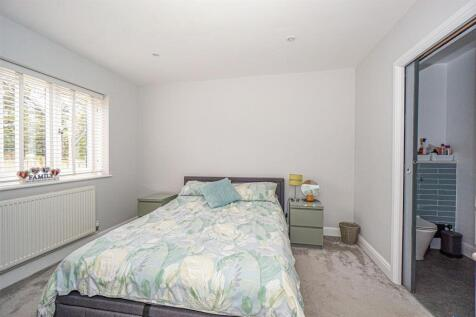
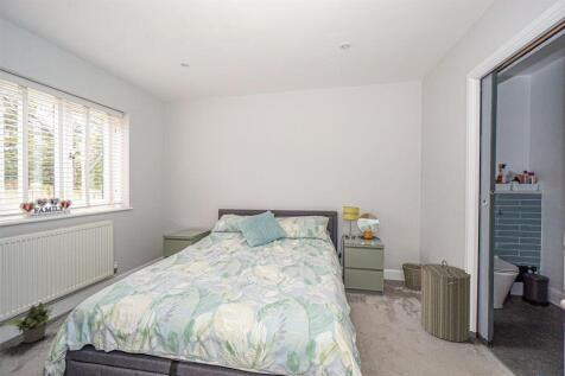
+ laundry hamper (444, 294)
+ potted plant (28, 323)
